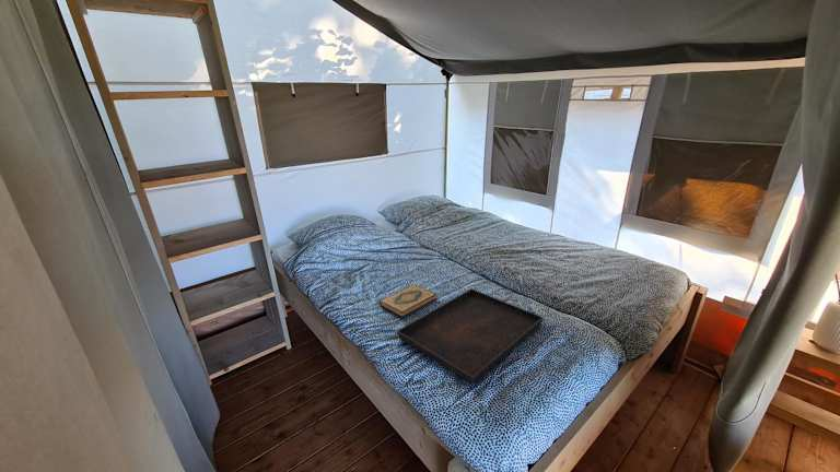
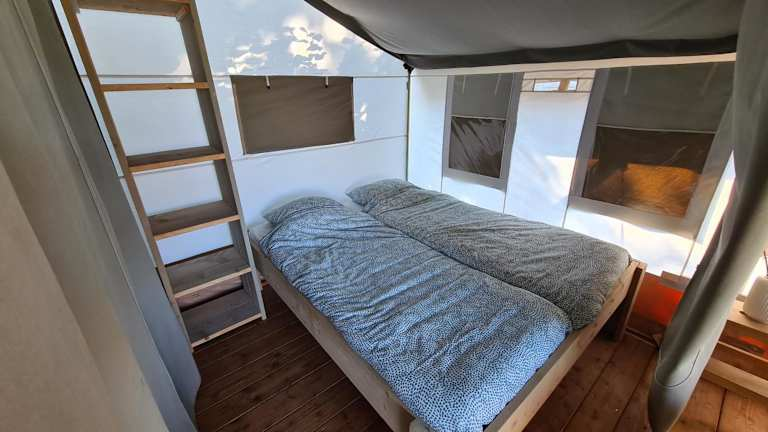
- hardback book (408, 299)
- serving tray (471, 327)
